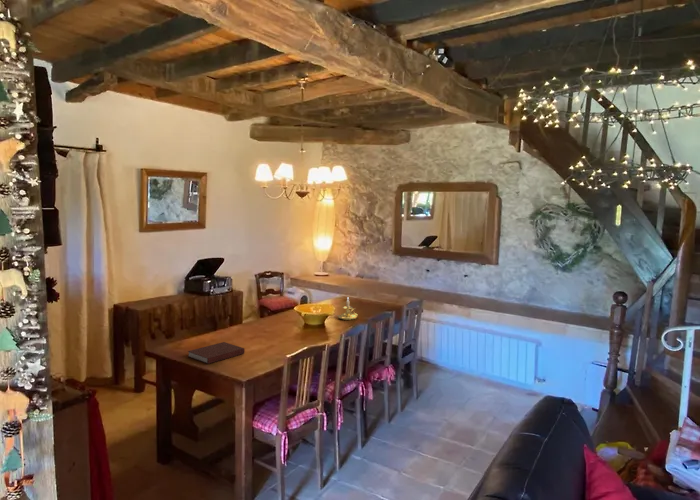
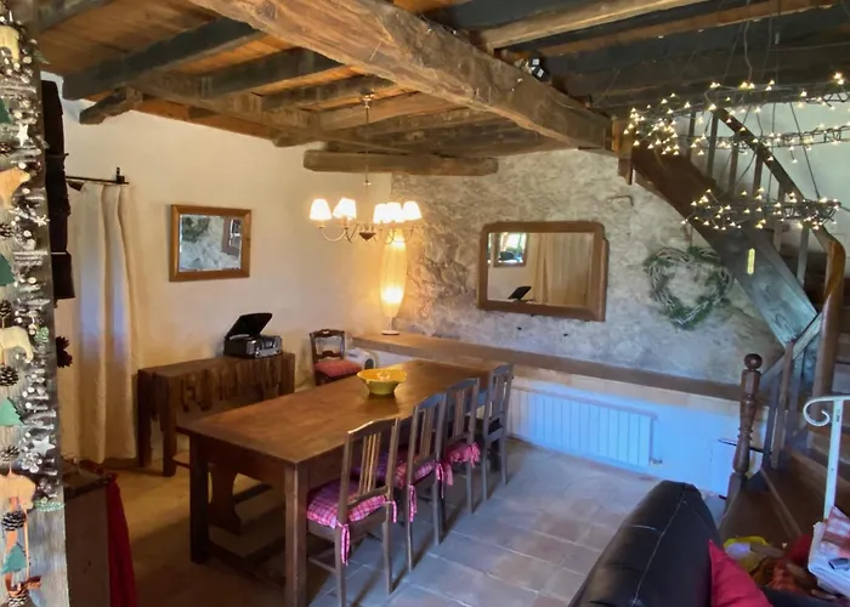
- candle holder (348, 306)
- notebook (216, 352)
